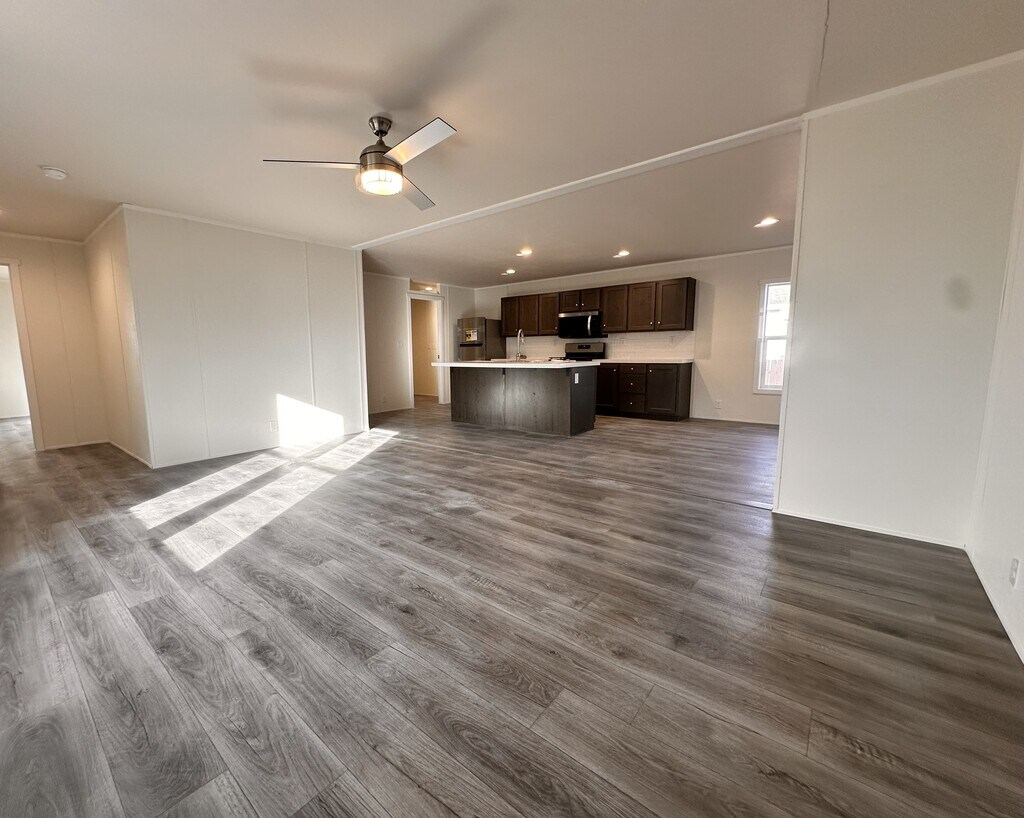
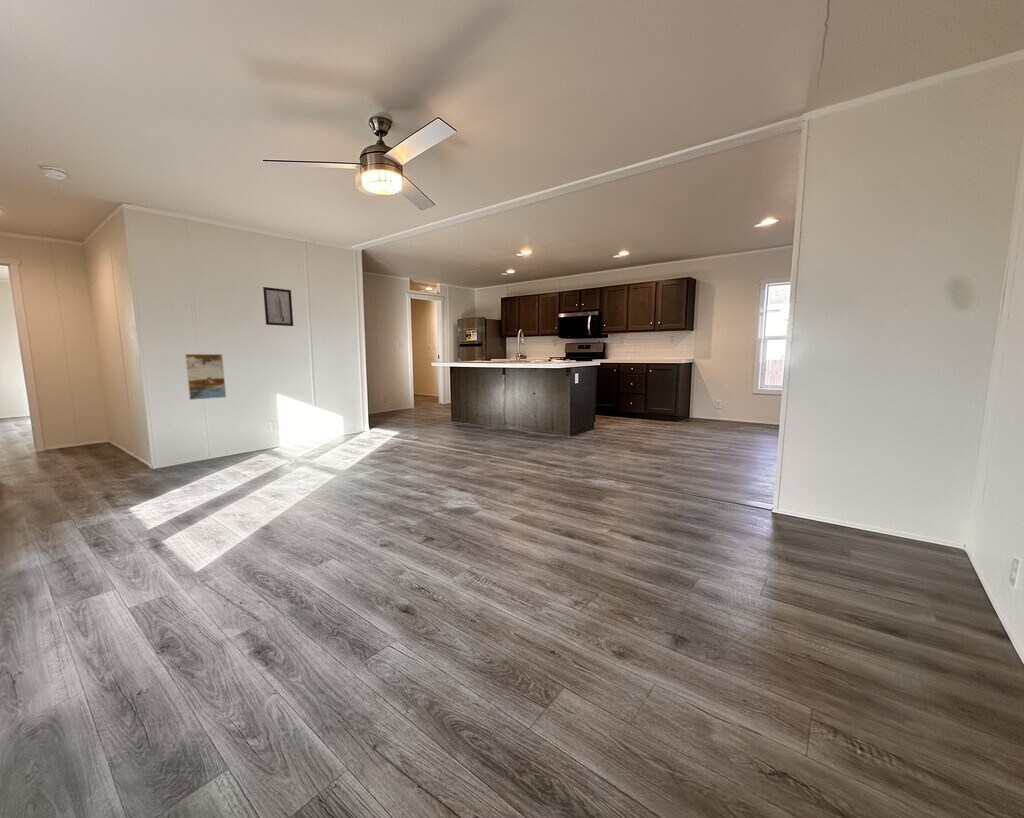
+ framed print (206, 376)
+ wall art (278, 307)
